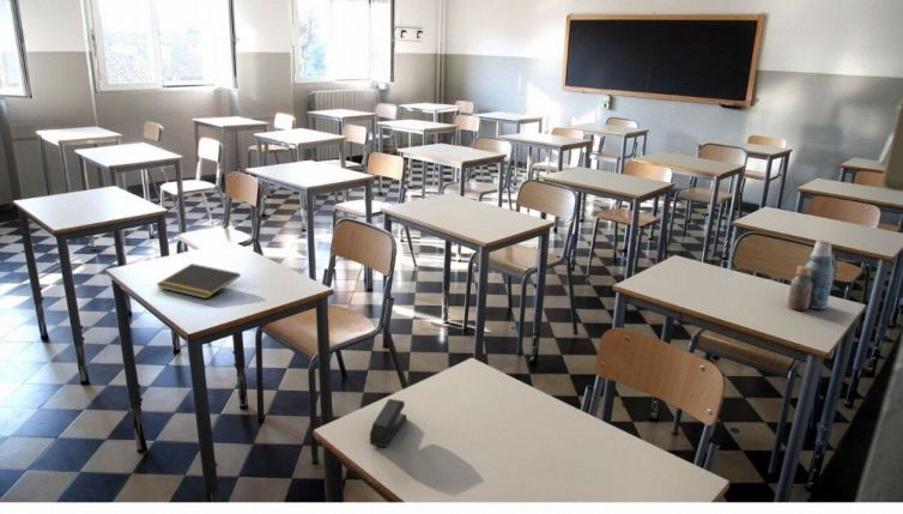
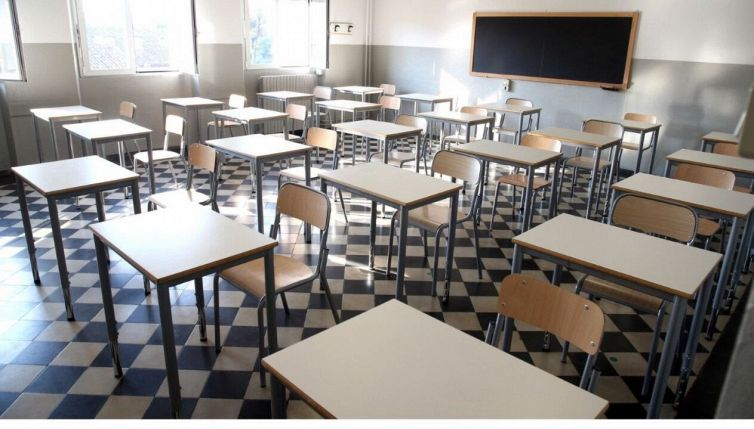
- stapler (388, 419)
- bottle (813, 273)
- notepad (199, 279)
